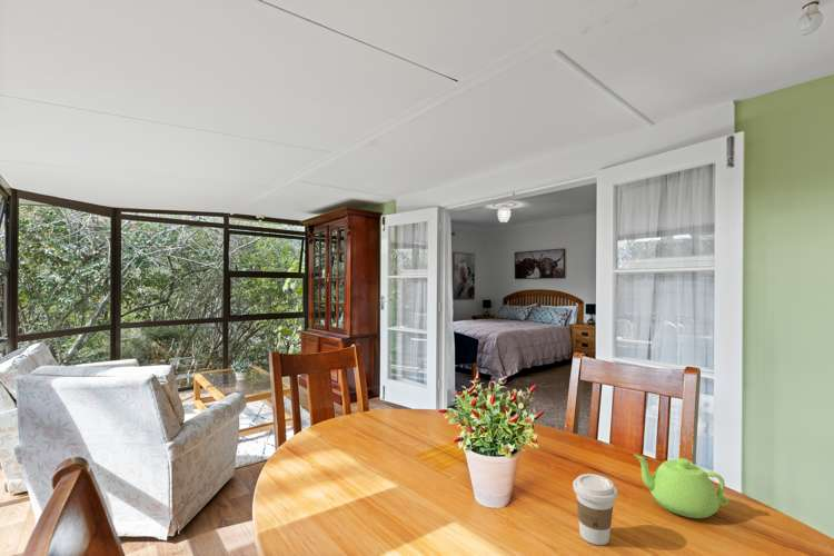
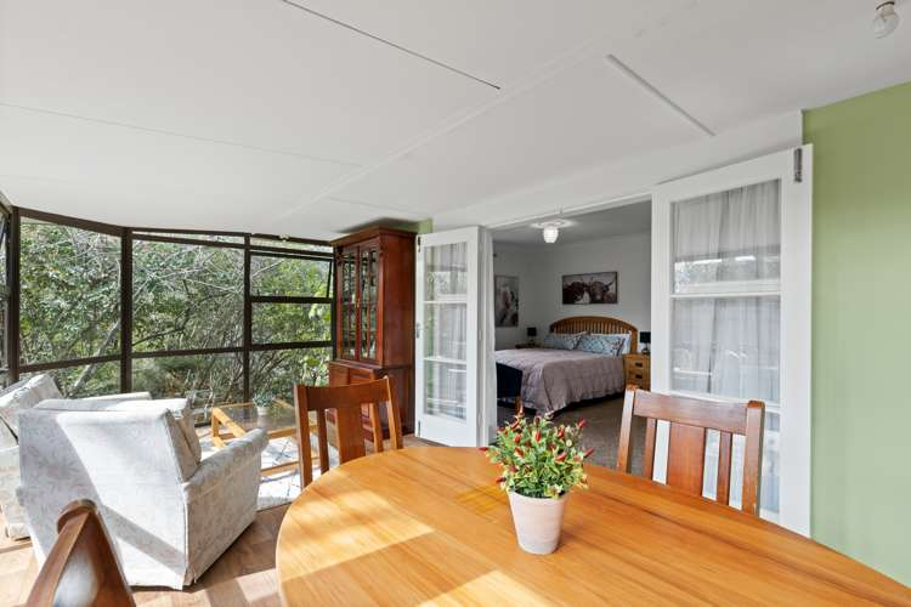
- coffee cup (594, 508)
- teapot (678, 483)
